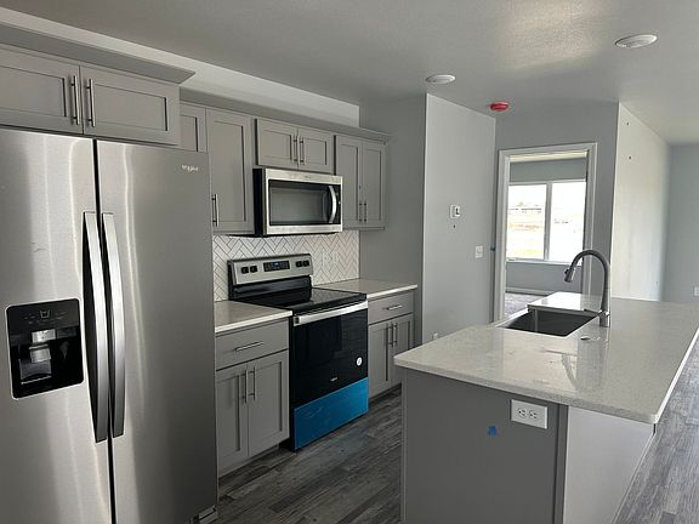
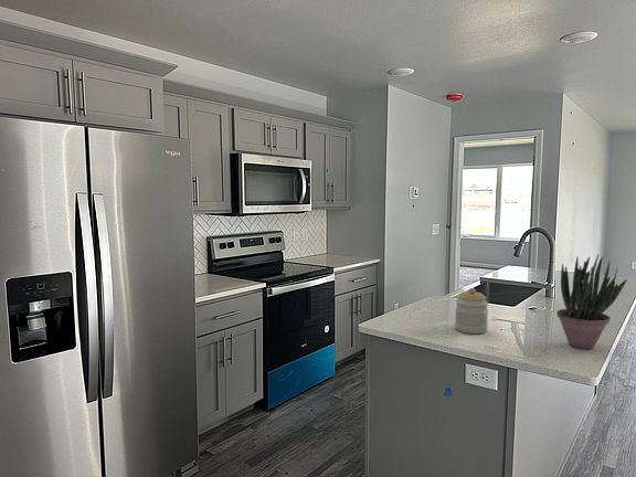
+ jar (471, 308)
+ potted plant (589, 300)
